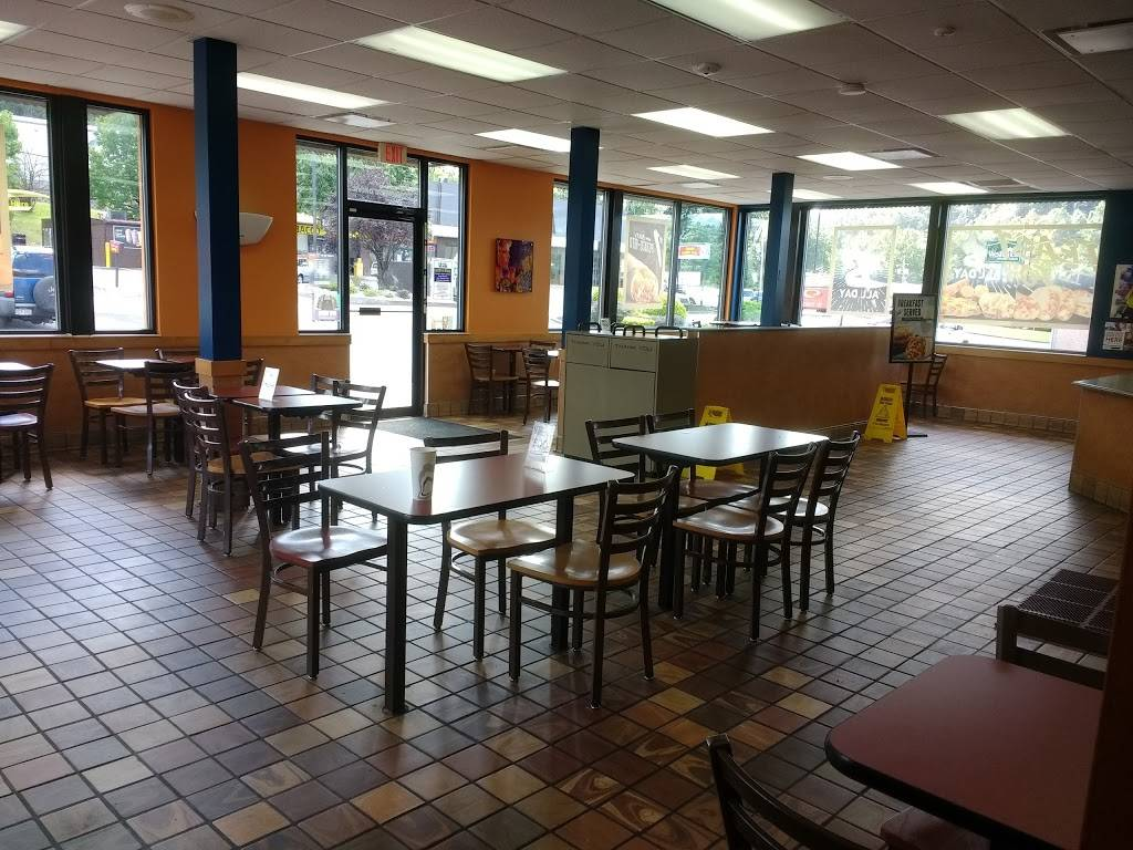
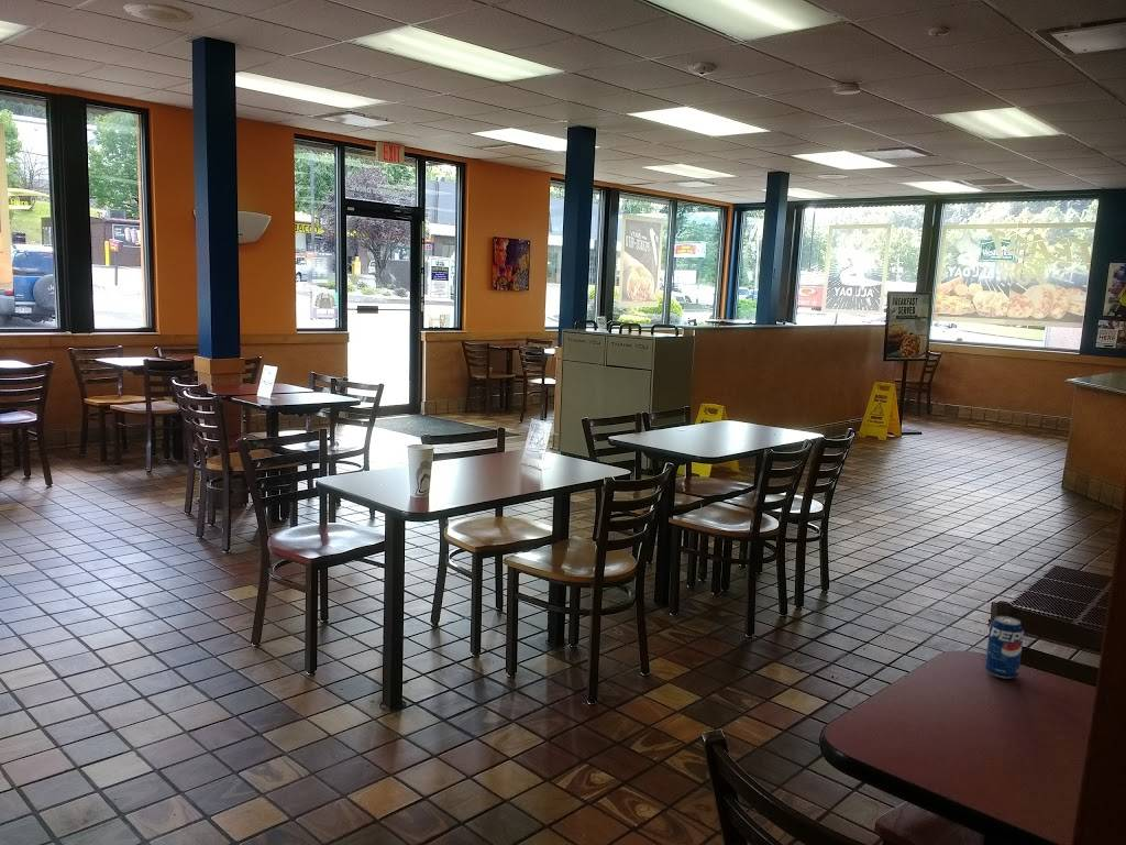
+ beverage can (1004, 647)
